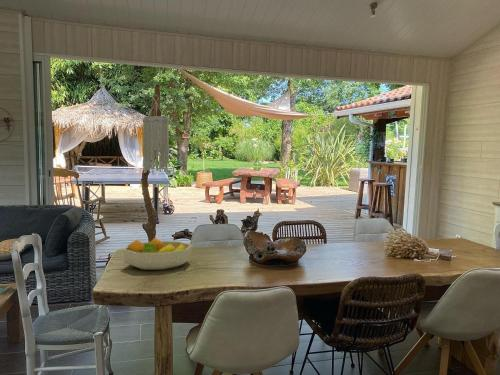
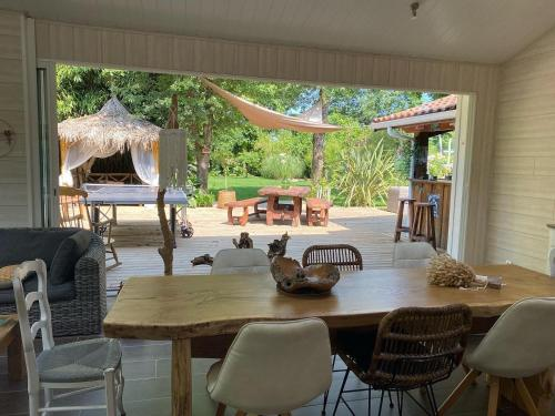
- fruit bowl (158, 251)
